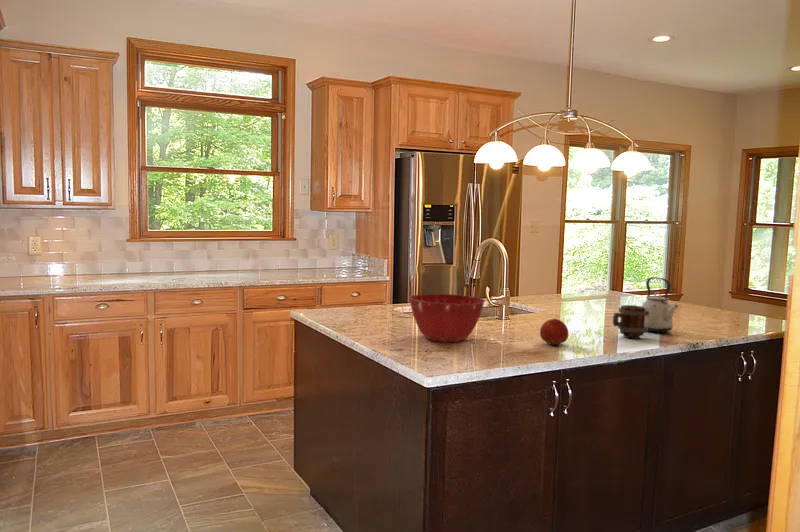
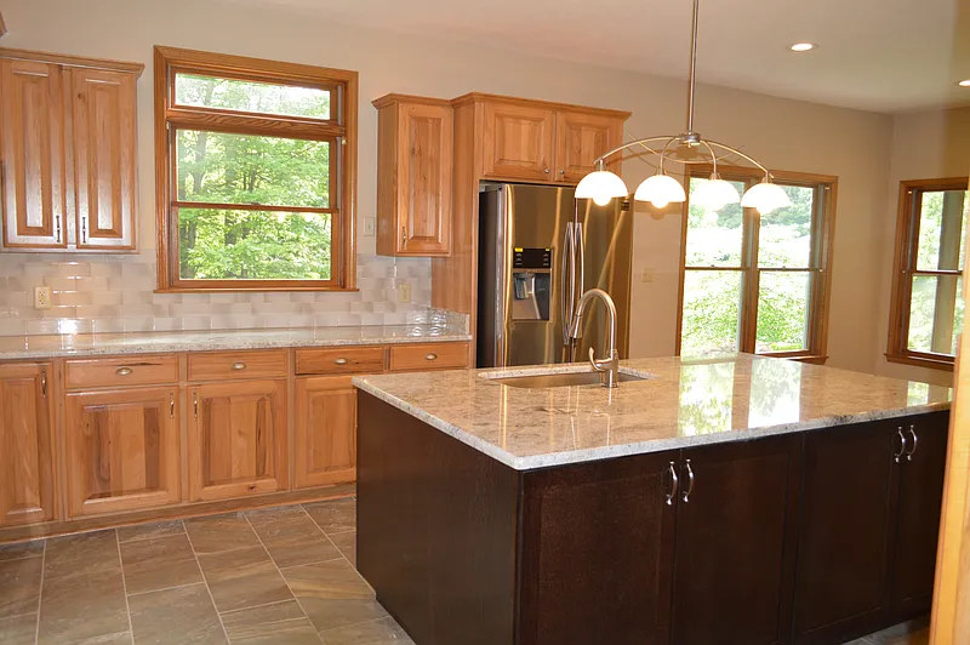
- kettle (661, 305)
- fruit (554, 331)
- mixing bowl (446, 318)
- mug (629, 321)
